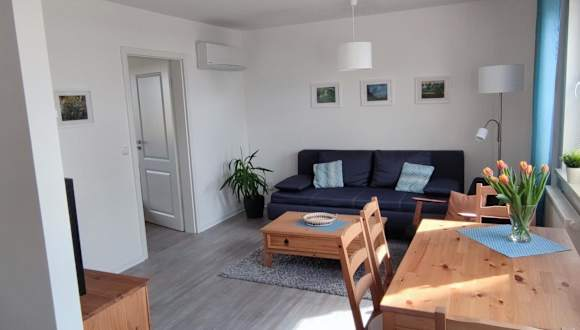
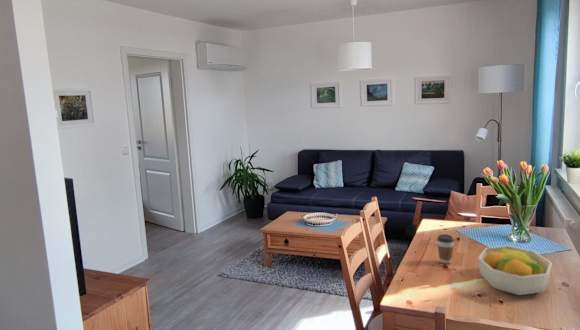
+ fruit bowl (513, 266)
+ coffee cup (445, 249)
